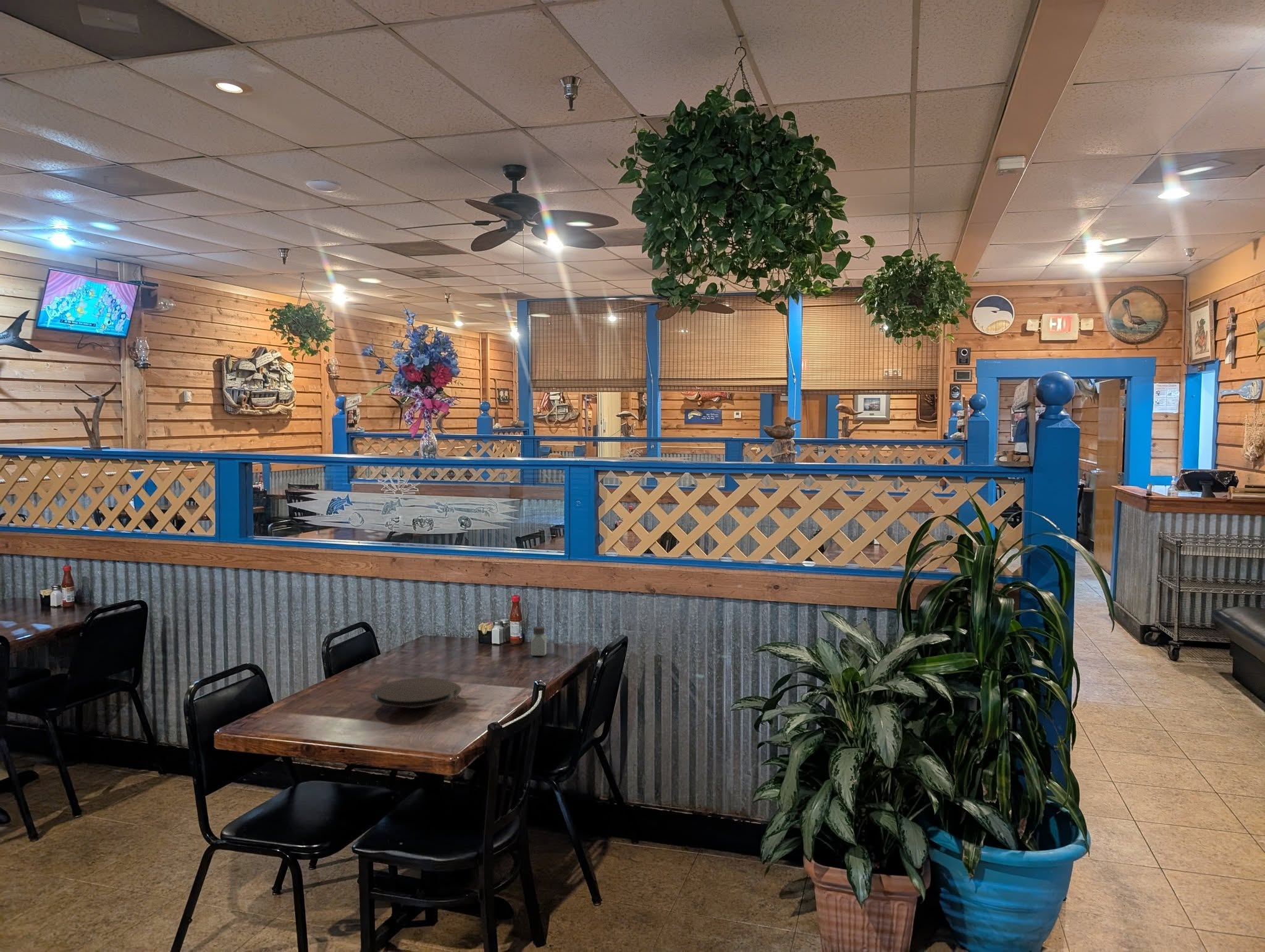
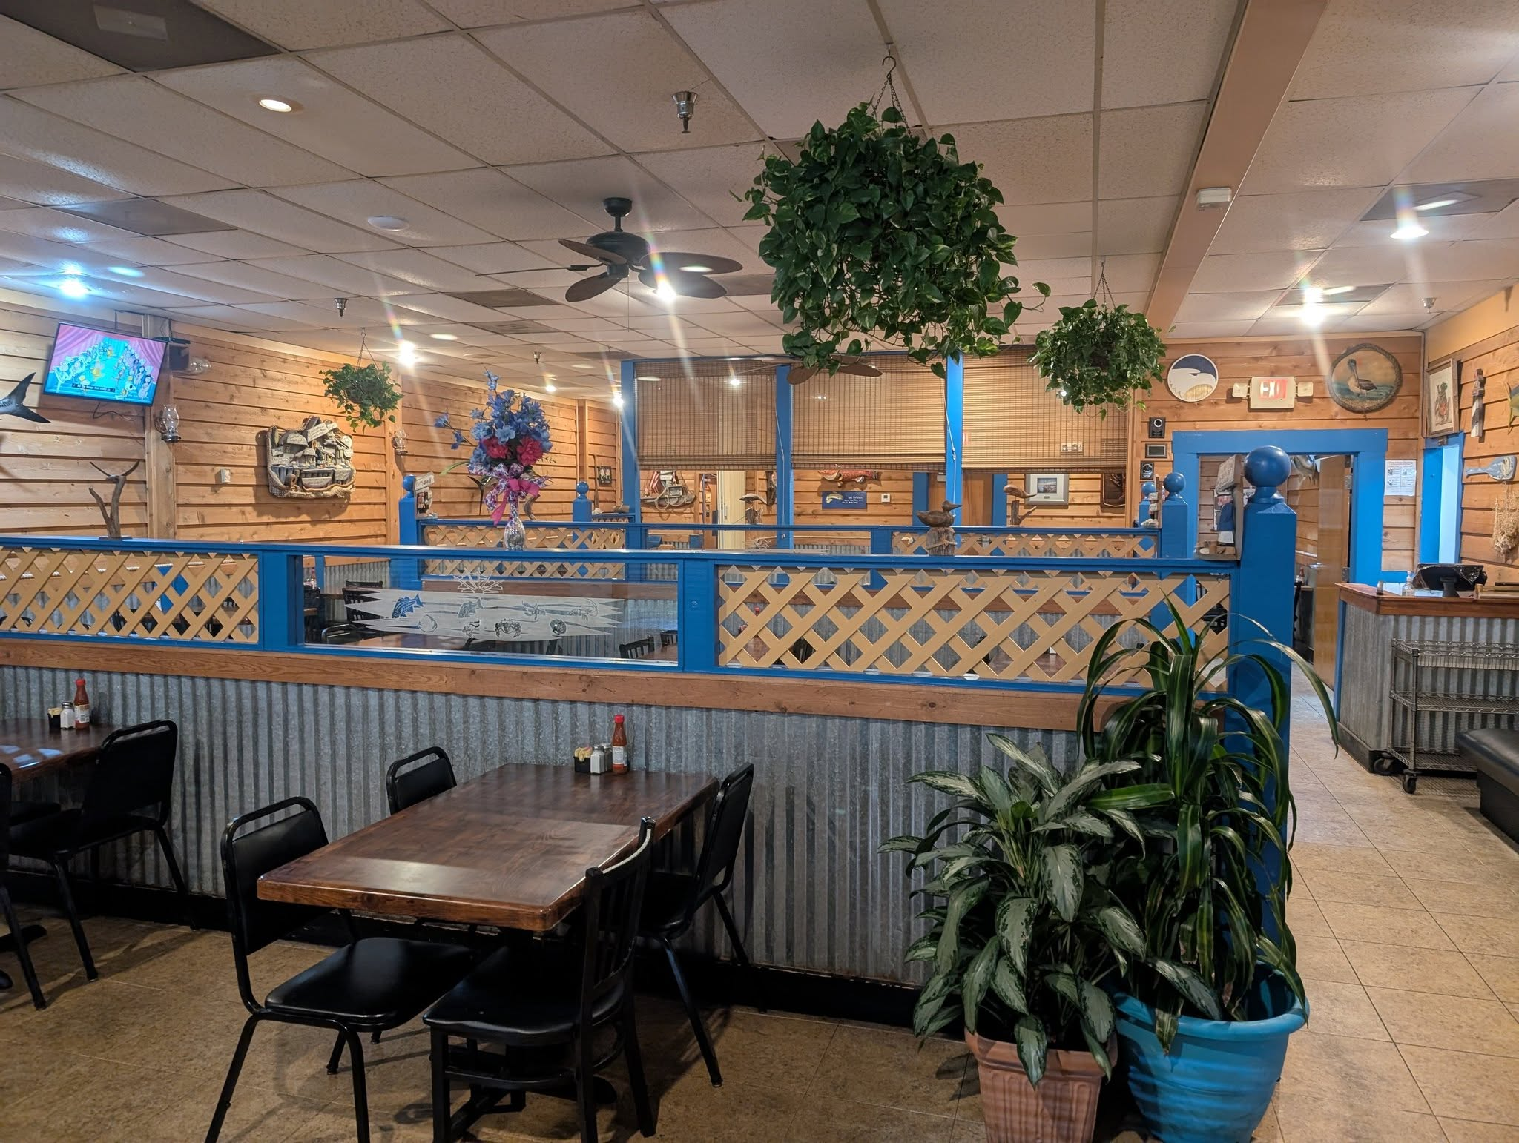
- saltshaker (539, 641)
- plate (416, 697)
